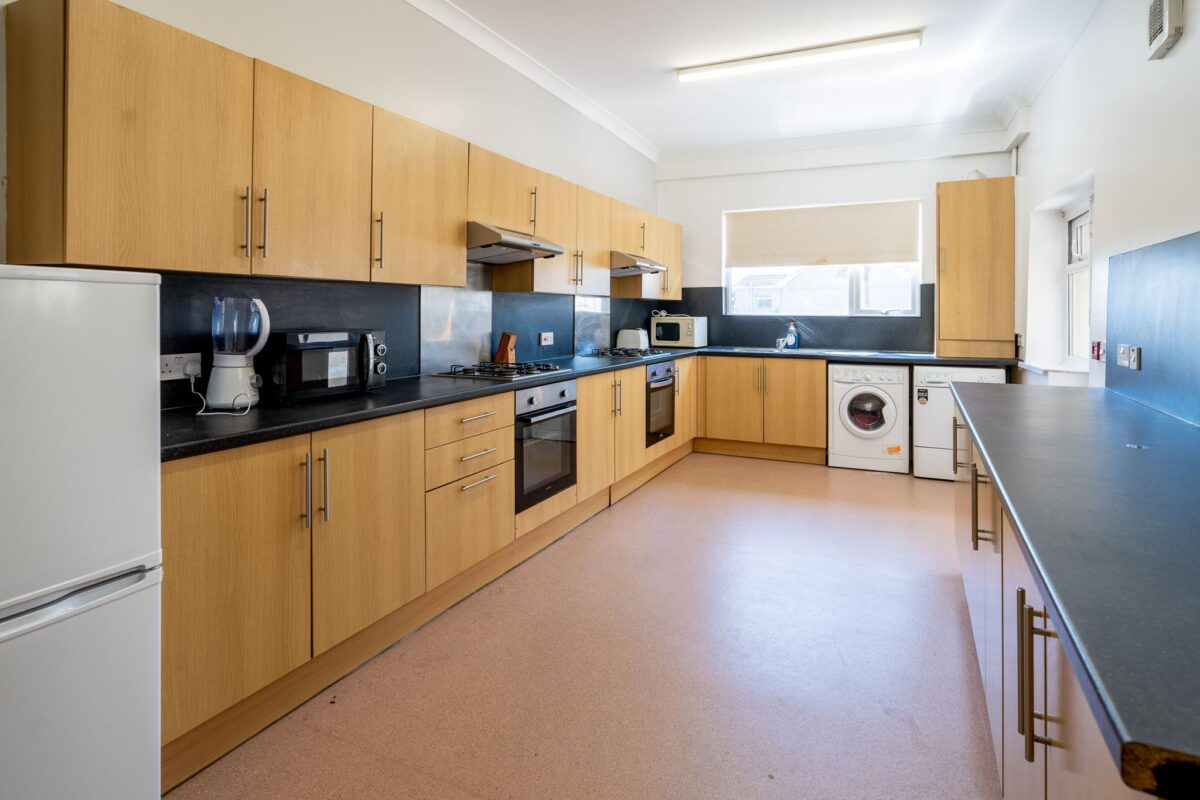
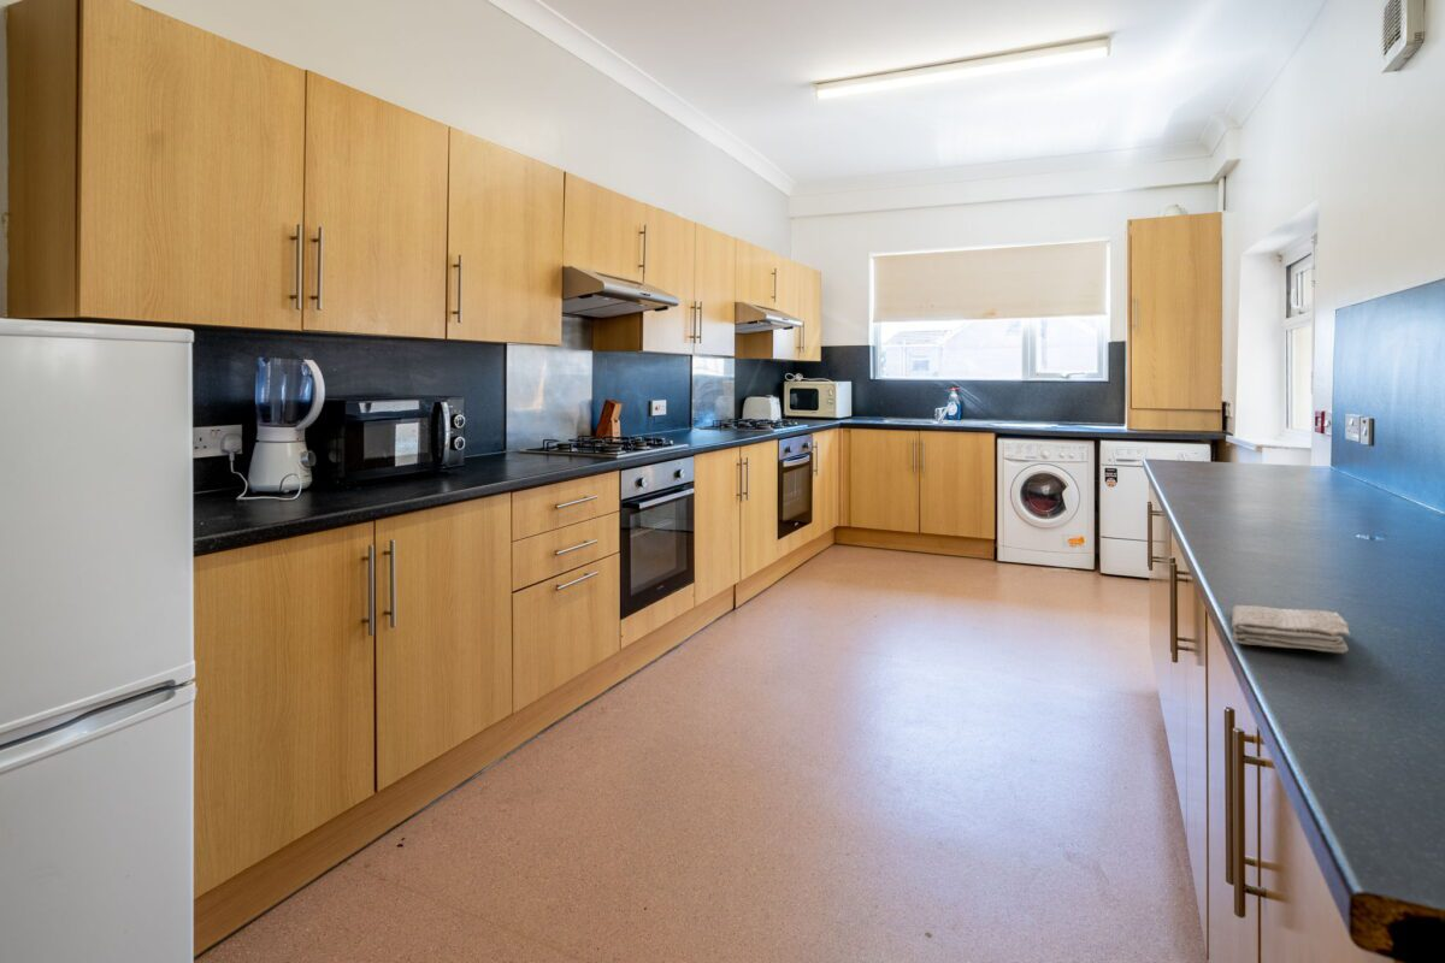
+ washcloth (1285, 625)
